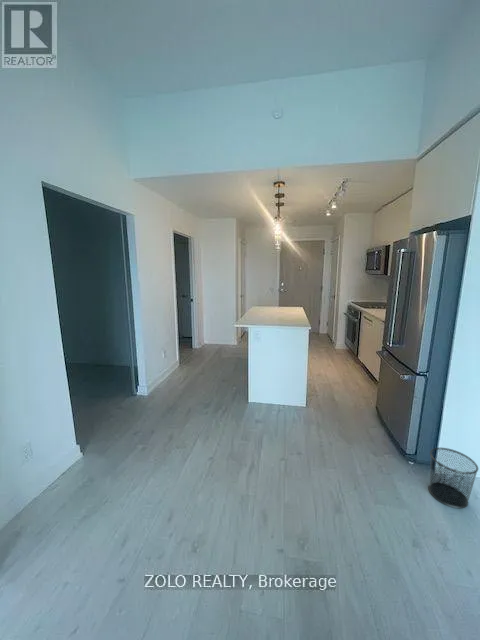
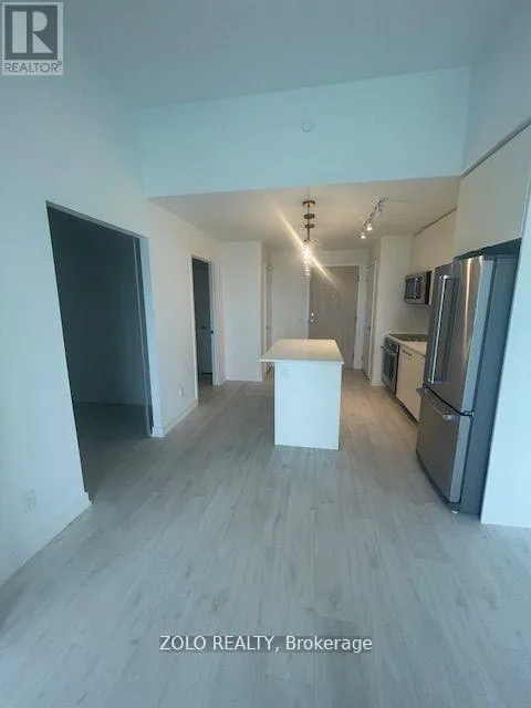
- waste bin (450, 477)
